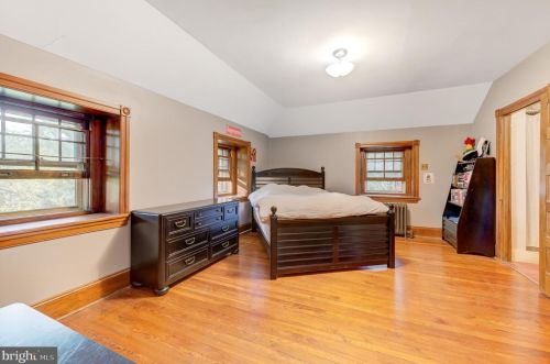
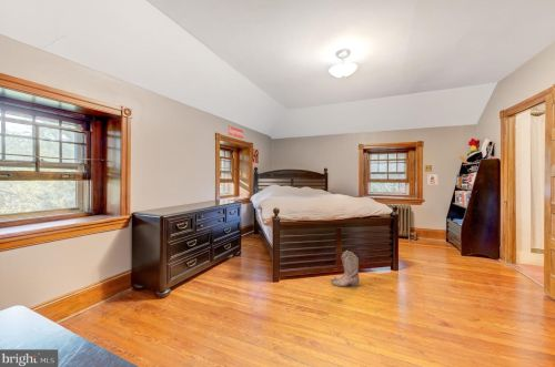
+ boots (344, 267)
